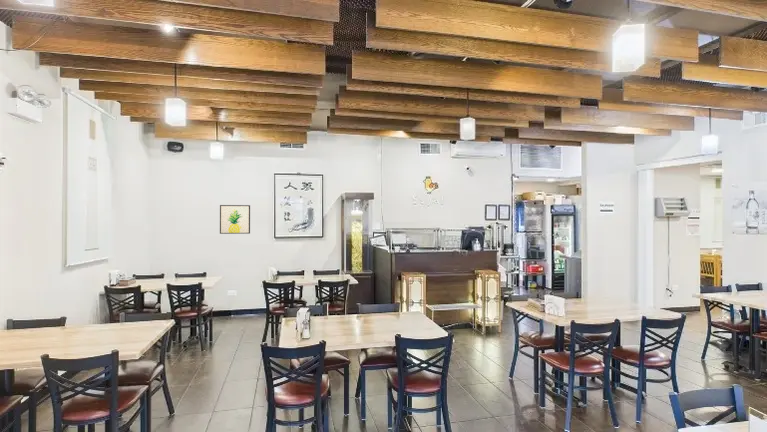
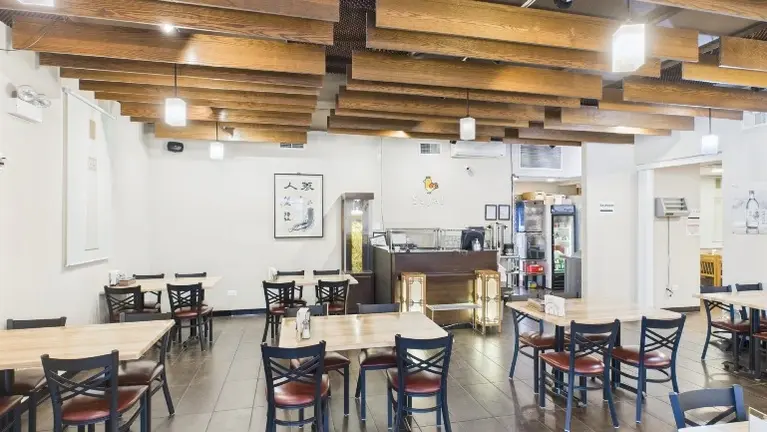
- wall art (235, 219)
